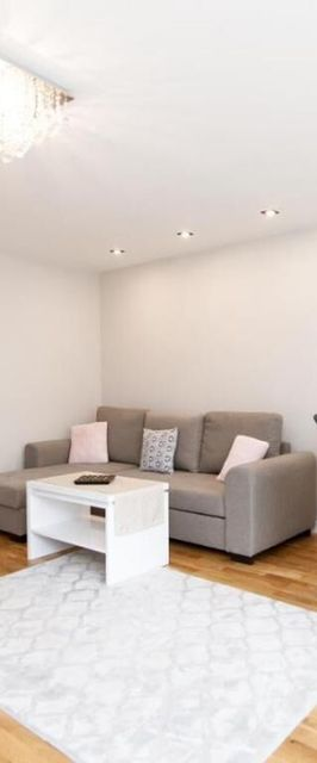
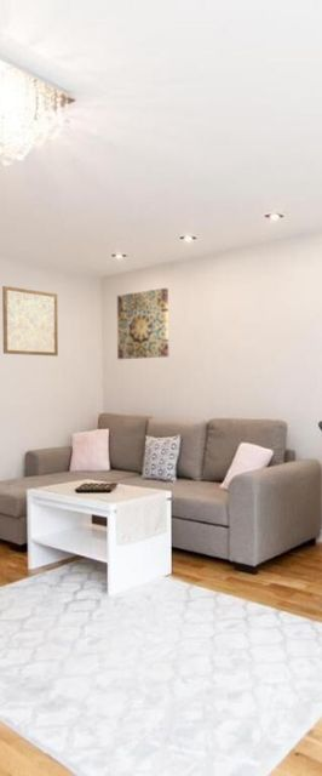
+ wall art (142, 325)
+ wall art (29, 323)
